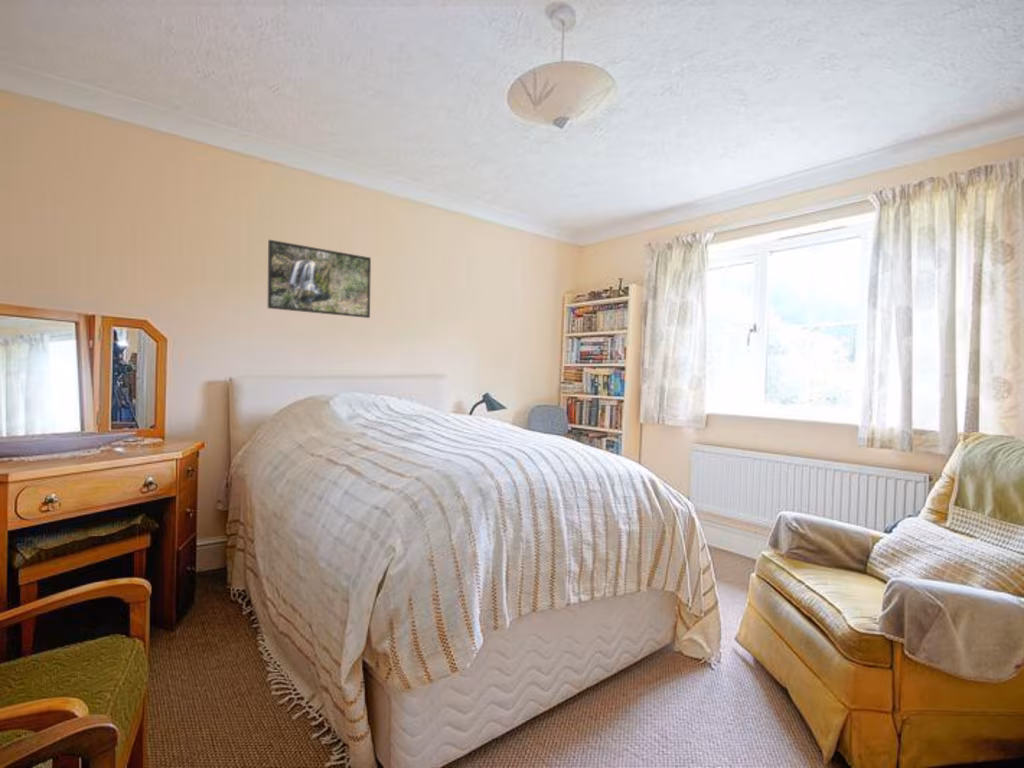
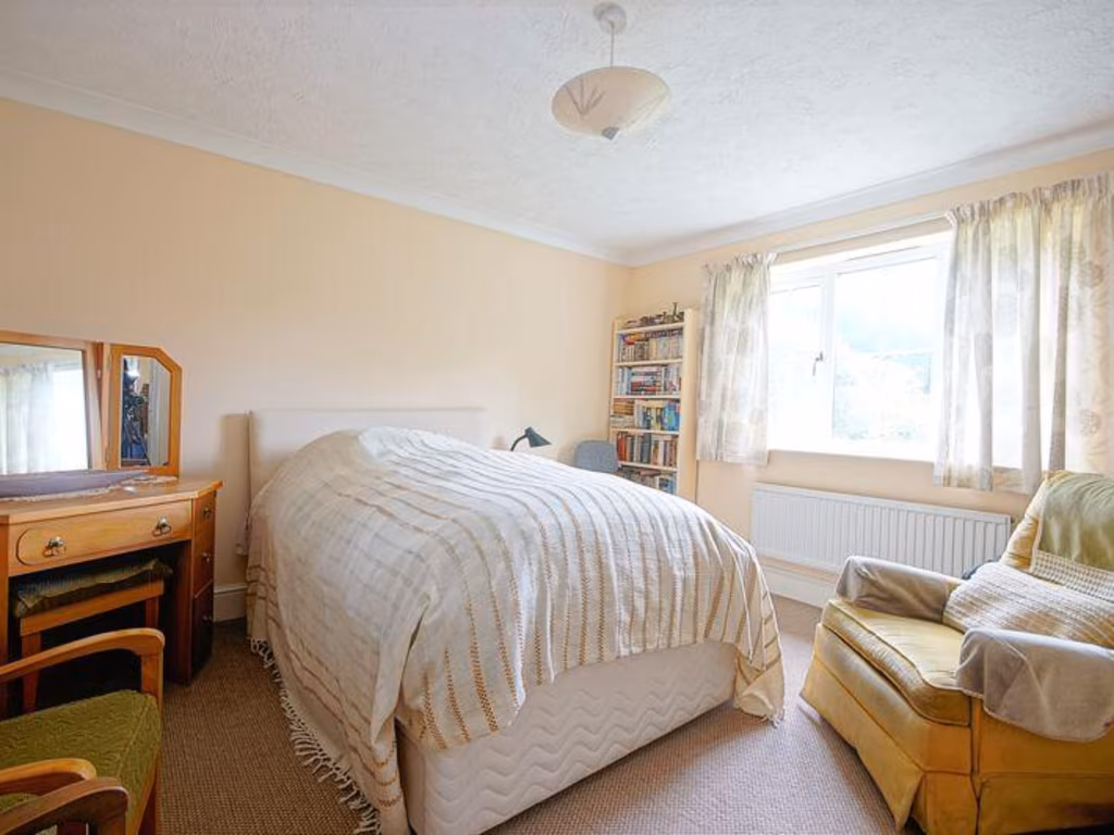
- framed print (322, 281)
